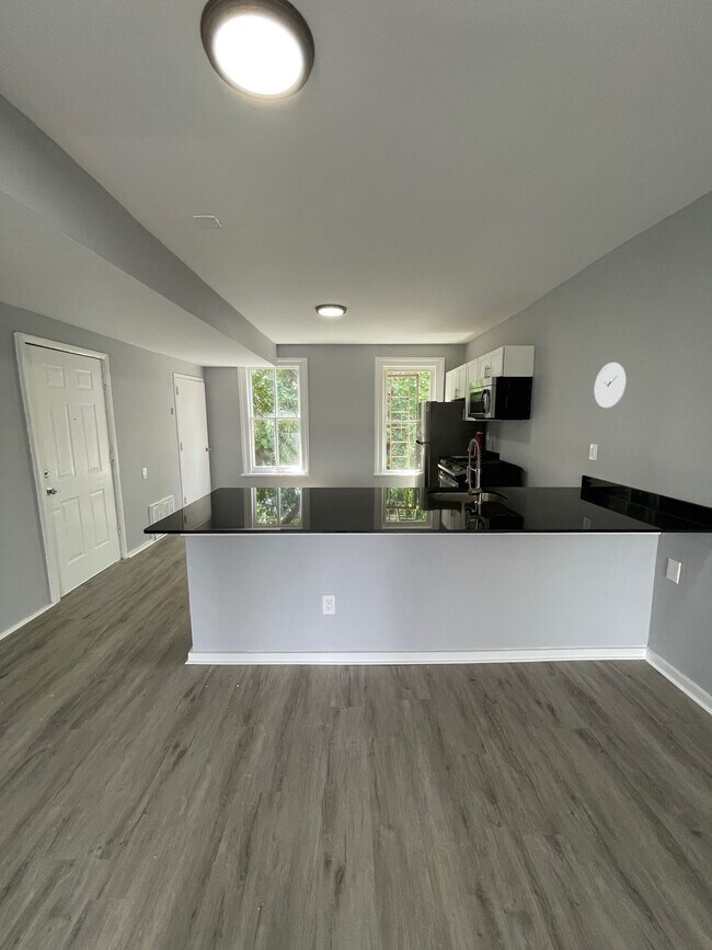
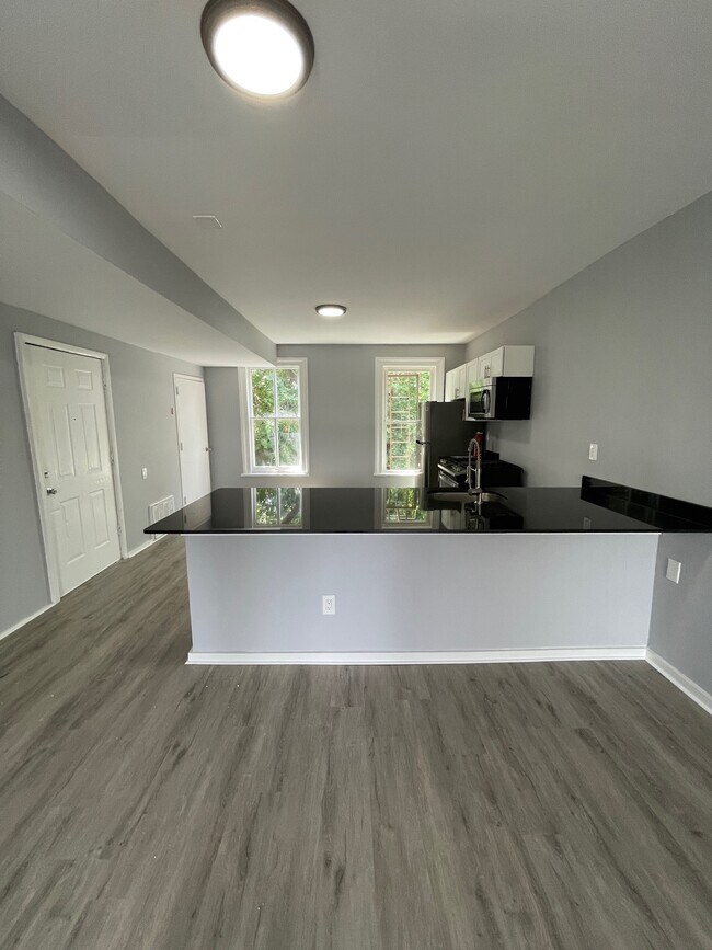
- wall clock (608, 386)
